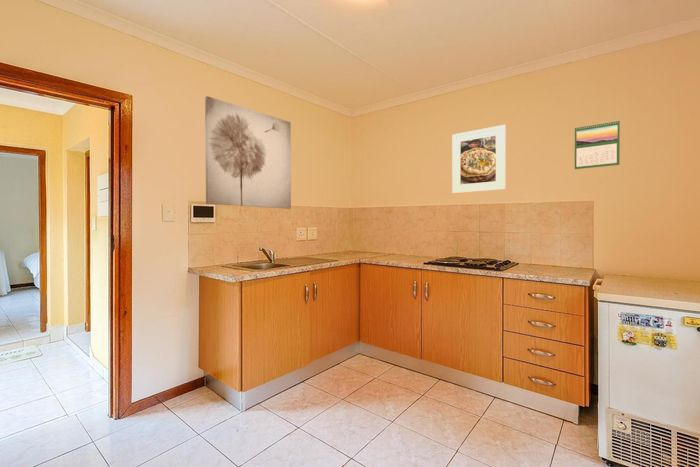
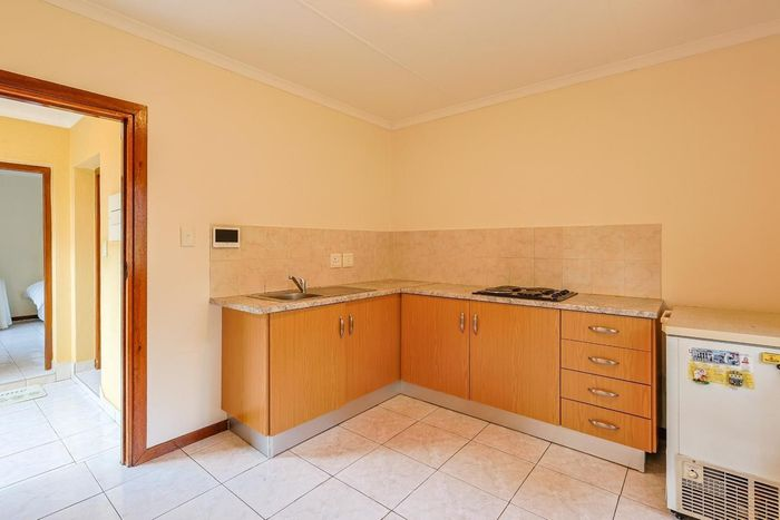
- calendar (596, 144)
- wall art (252, 158)
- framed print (477, 160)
